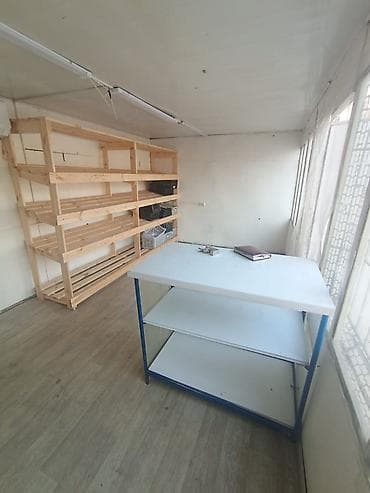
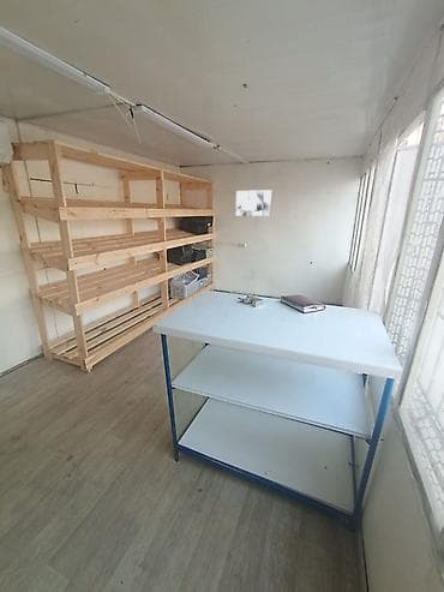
+ wall art (253, 203)
